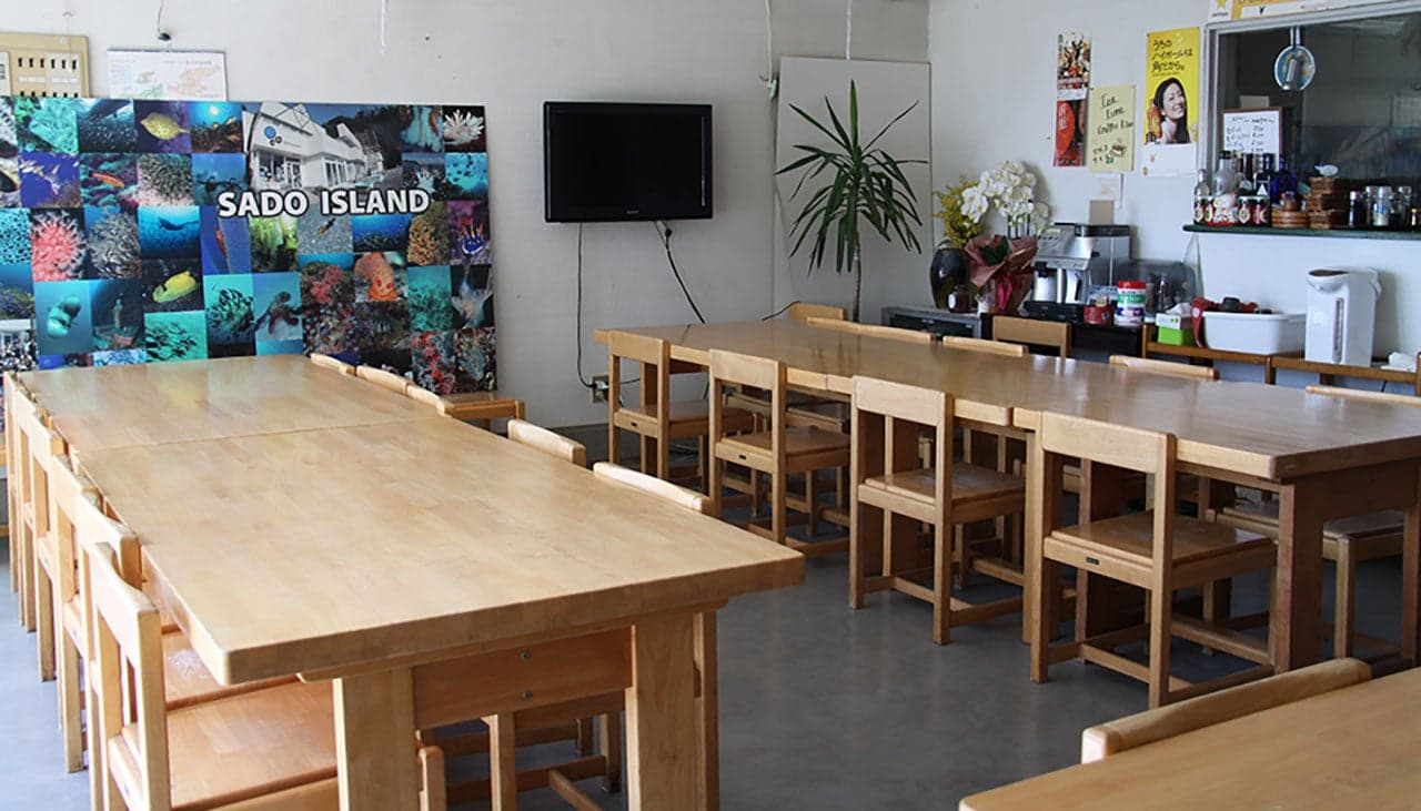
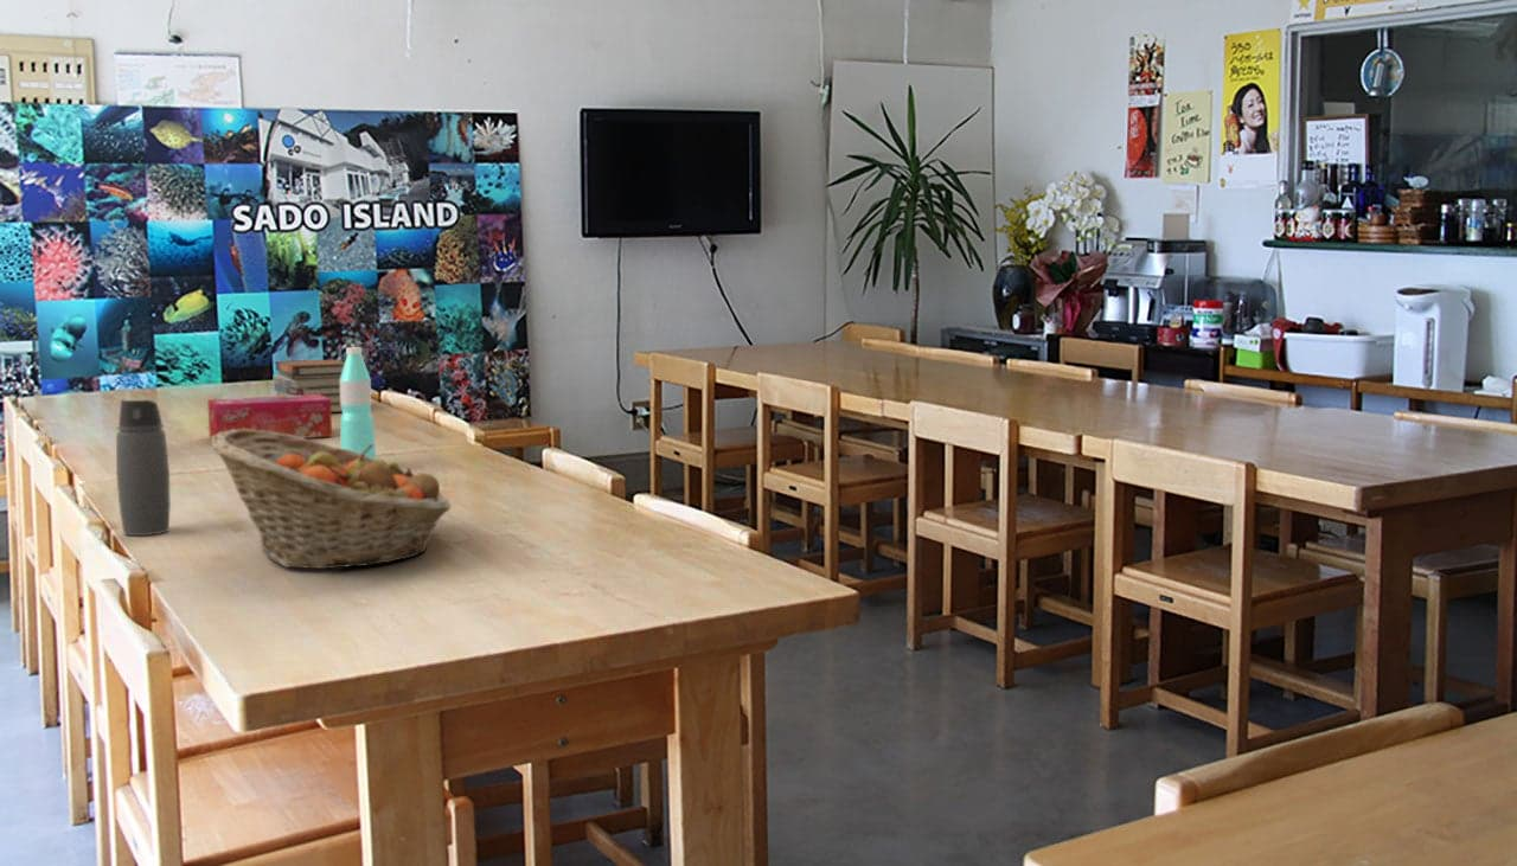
+ thermos (143, 464)
+ water bottle (356, 408)
+ tissue box (269, 417)
+ fruit basket (333, 490)
+ book stack (313, 385)
